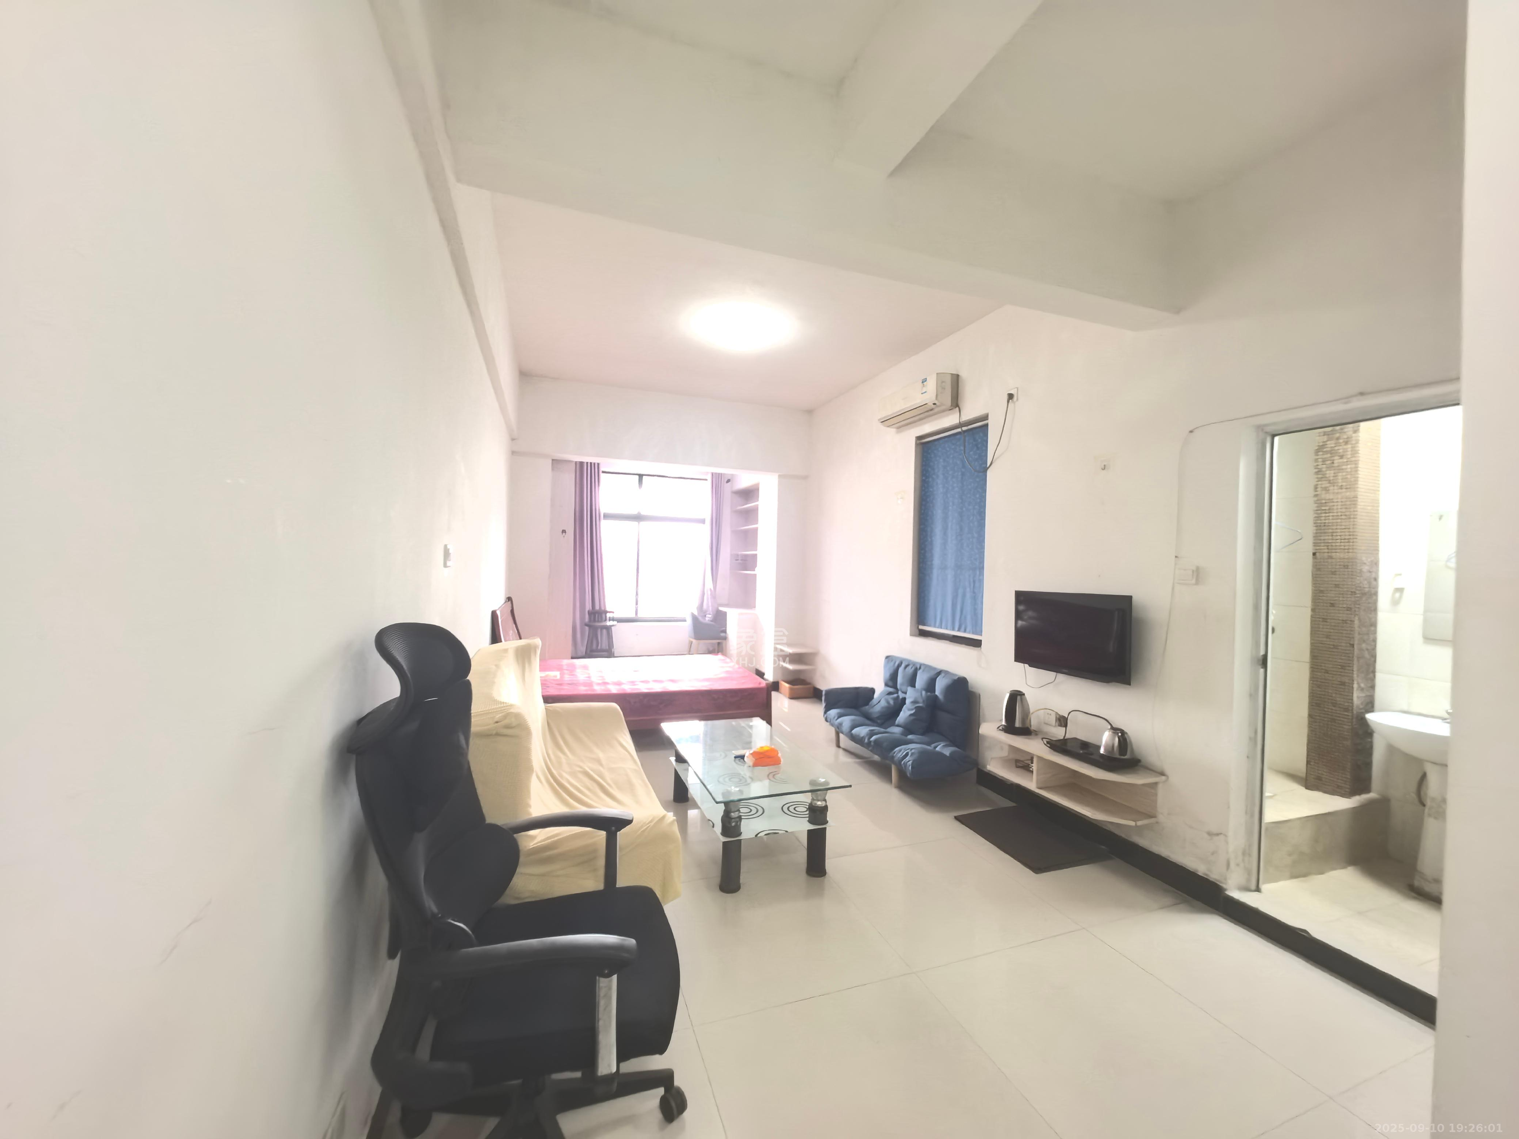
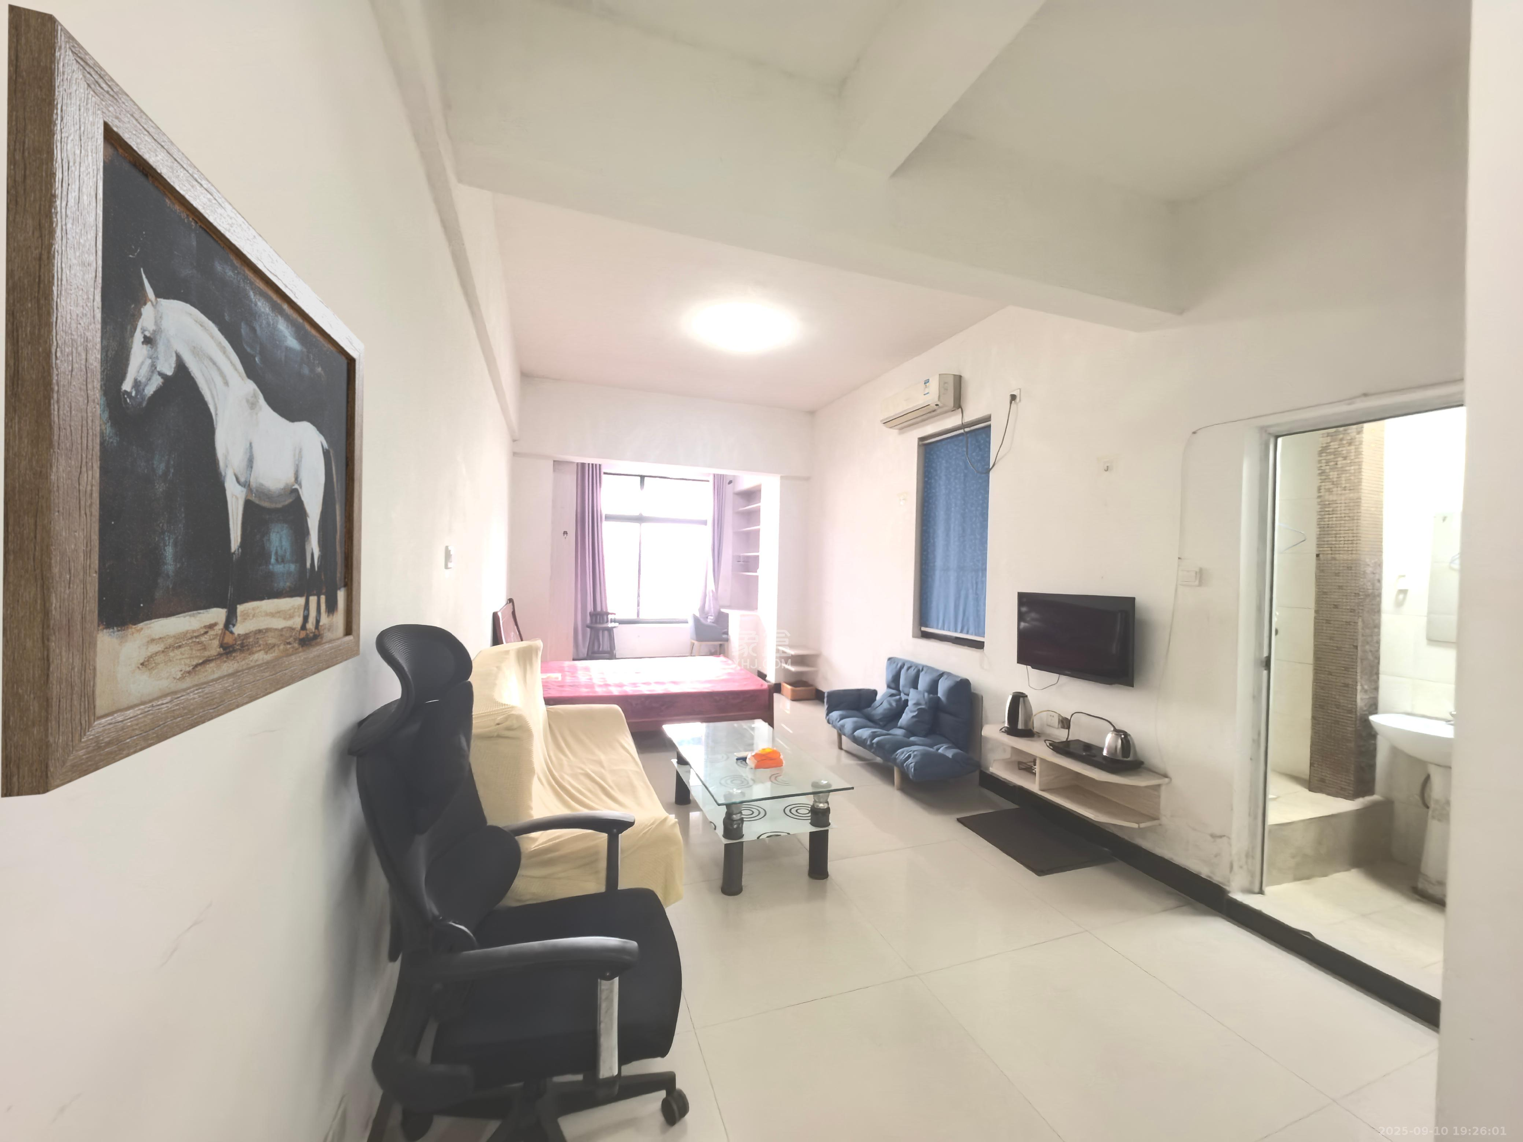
+ wall art (263, 473)
